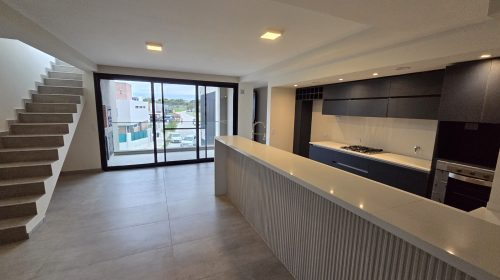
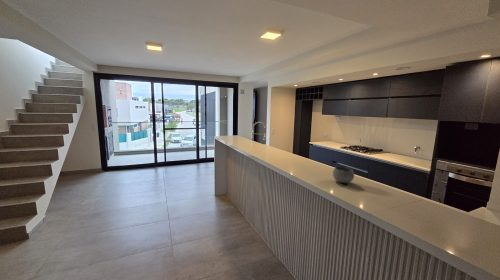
+ bowl (343, 175)
